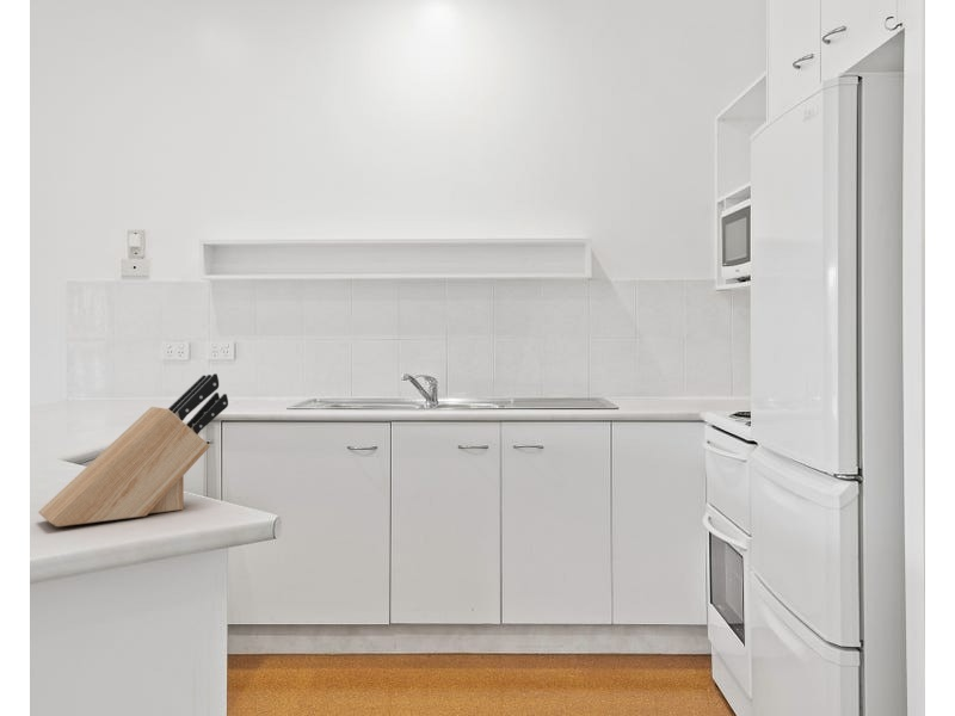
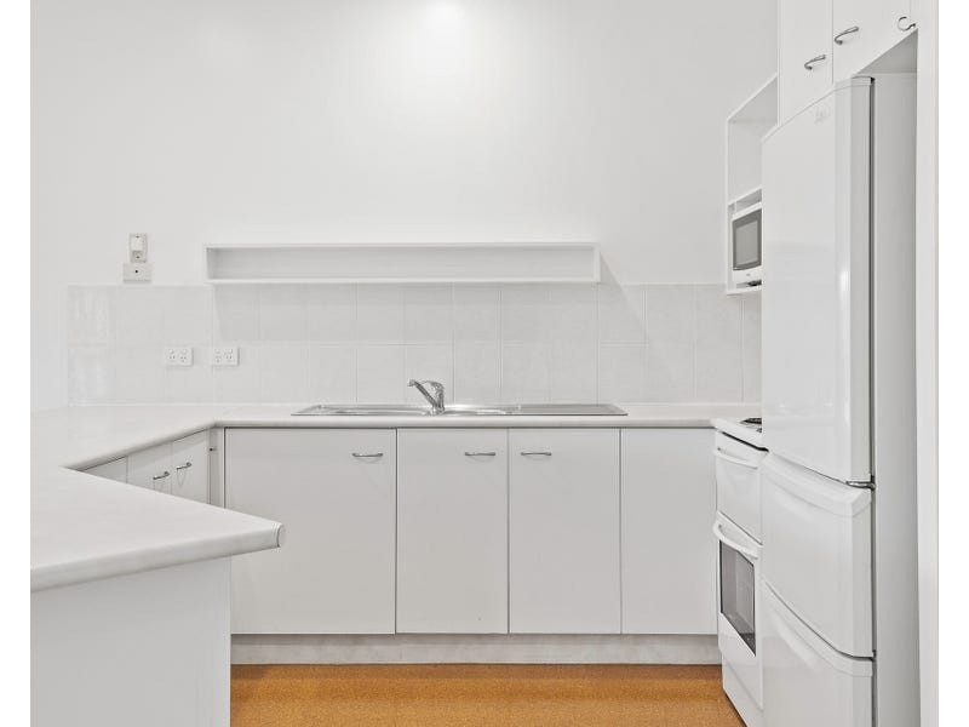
- knife block (140, 443)
